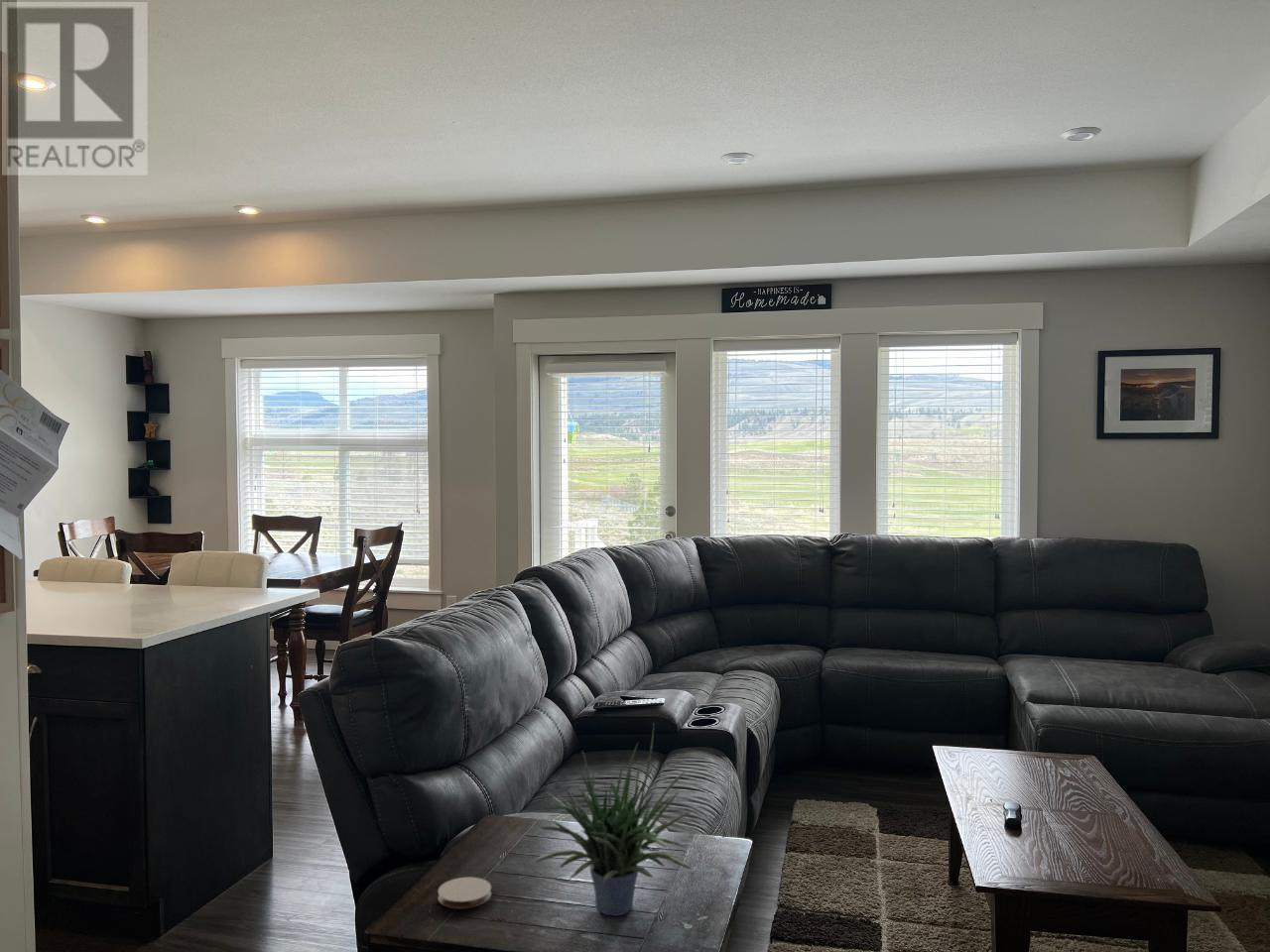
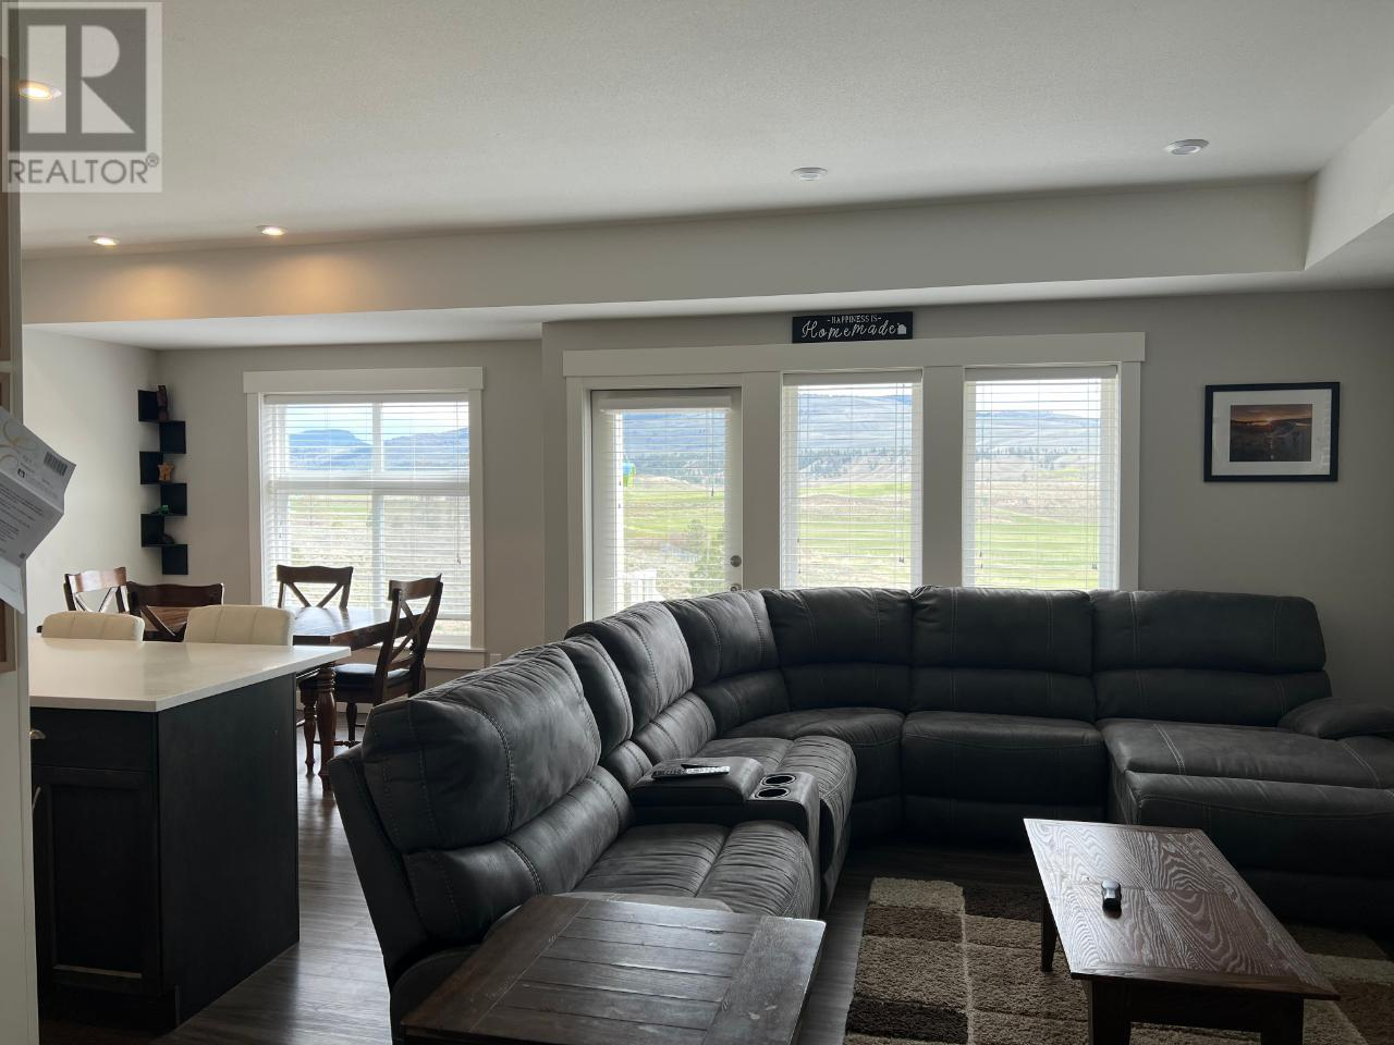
- potted plant (622, 822)
- coaster (464, 892)
